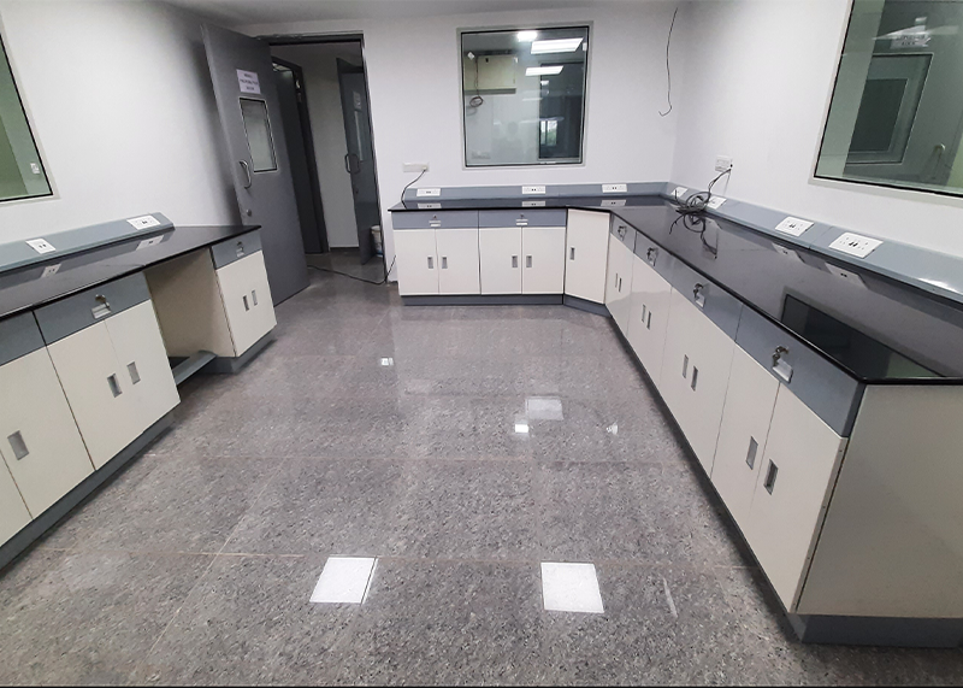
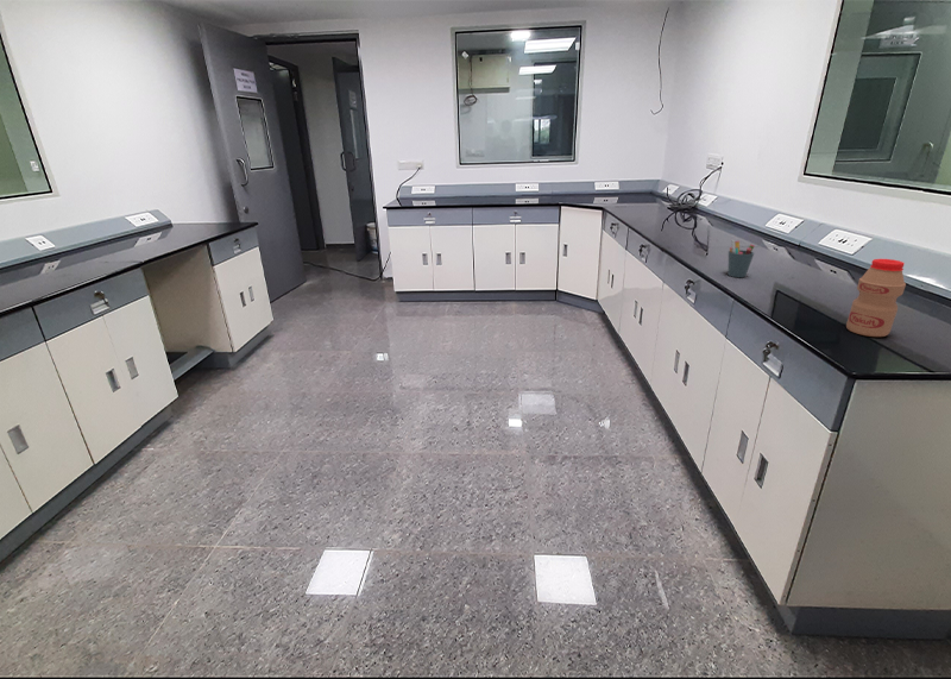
+ bottle (877, 296)
+ pen holder (739, 257)
